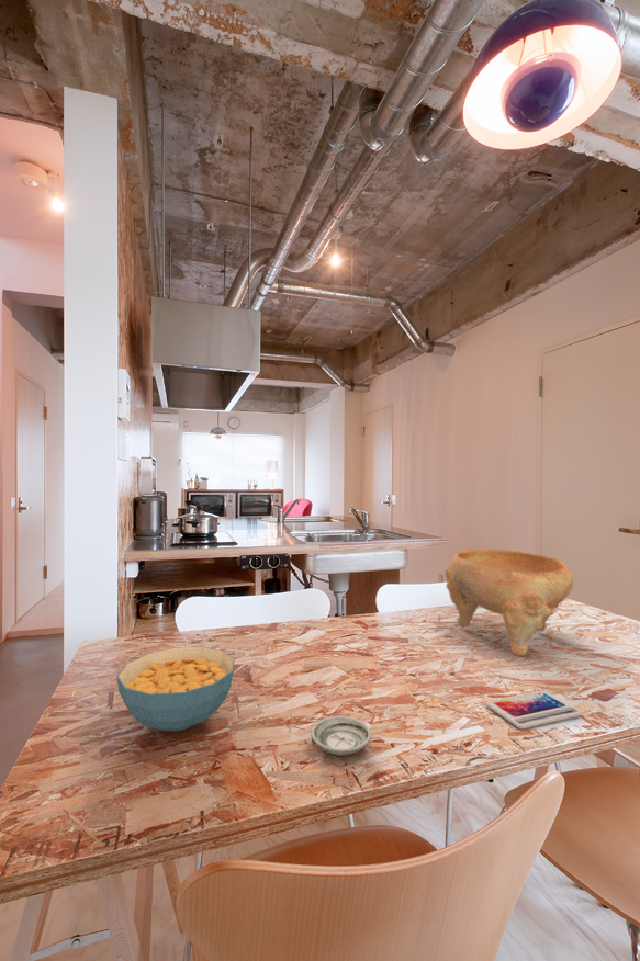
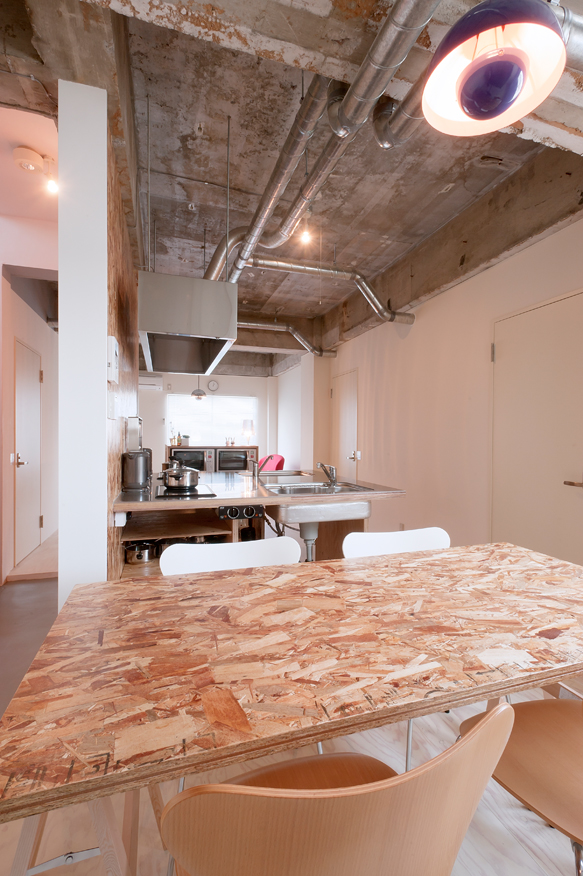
- smartphone (532, 708)
- decorative bowl (504, 598)
- cereal bowl (178, 694)
- saucer (340, 738)
